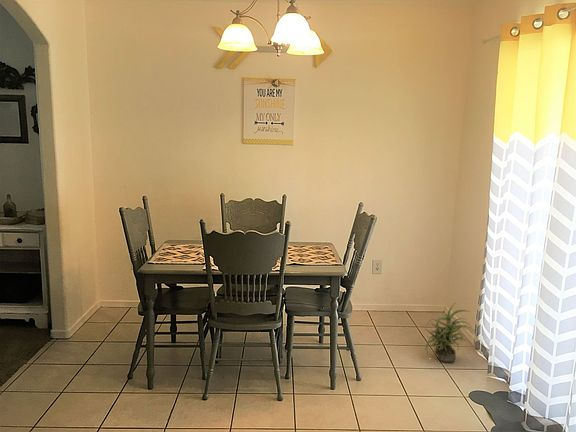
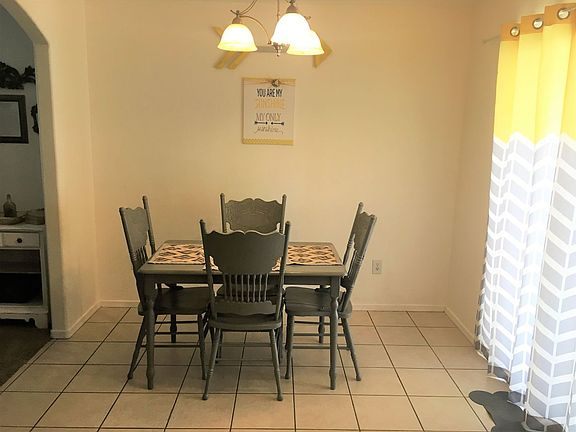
- potted plant (449, 334)
